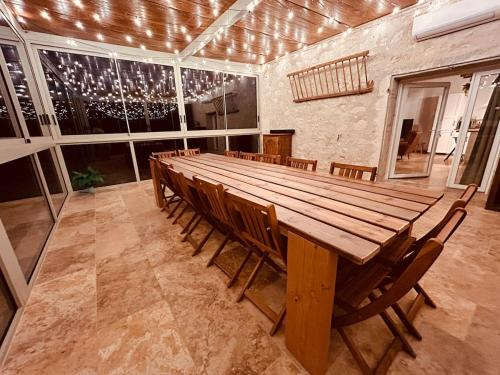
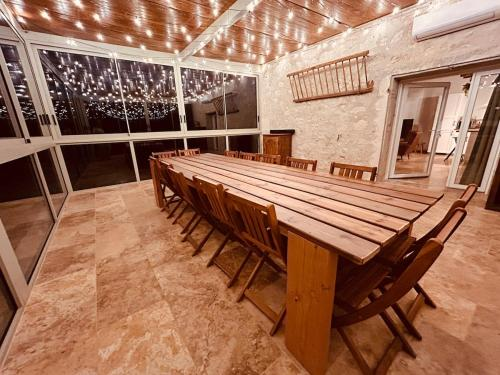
- potted plant (89, 179)
